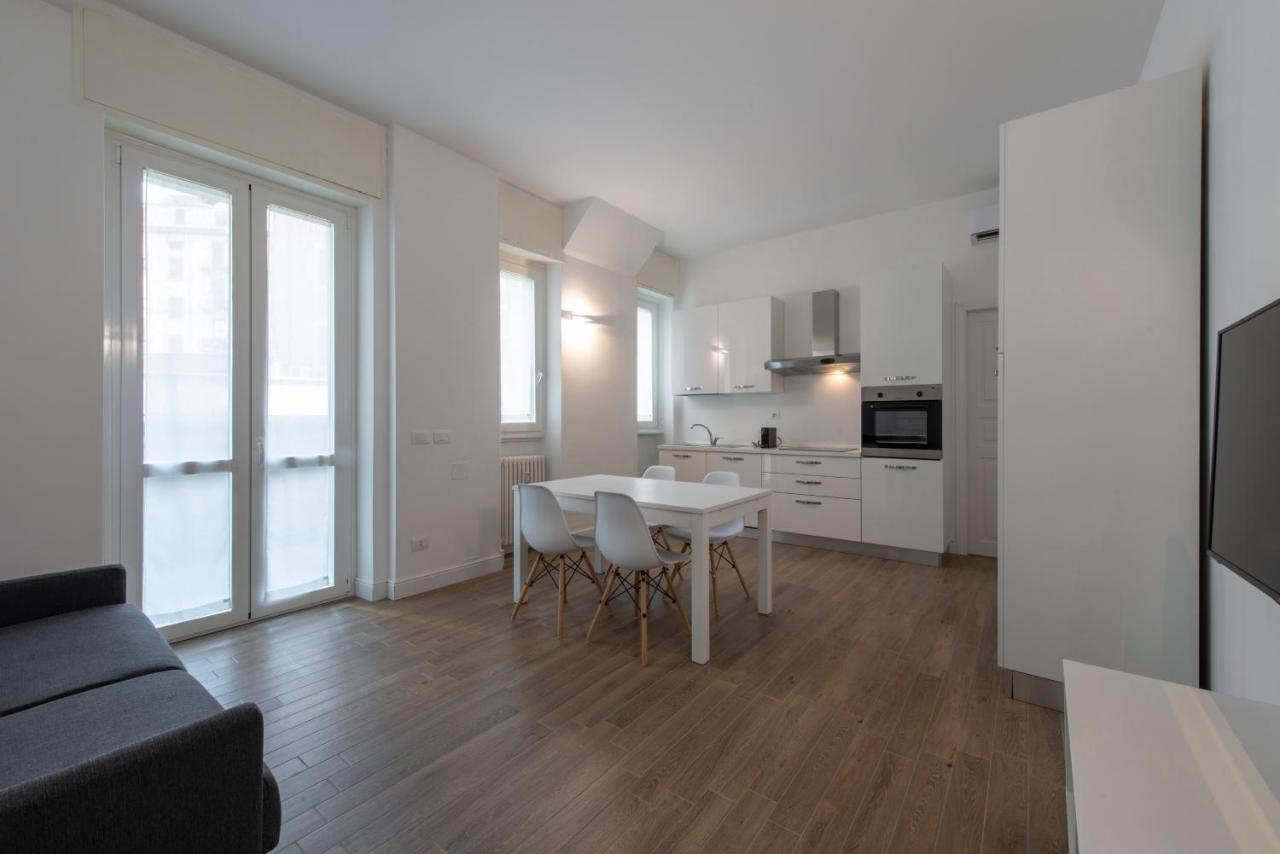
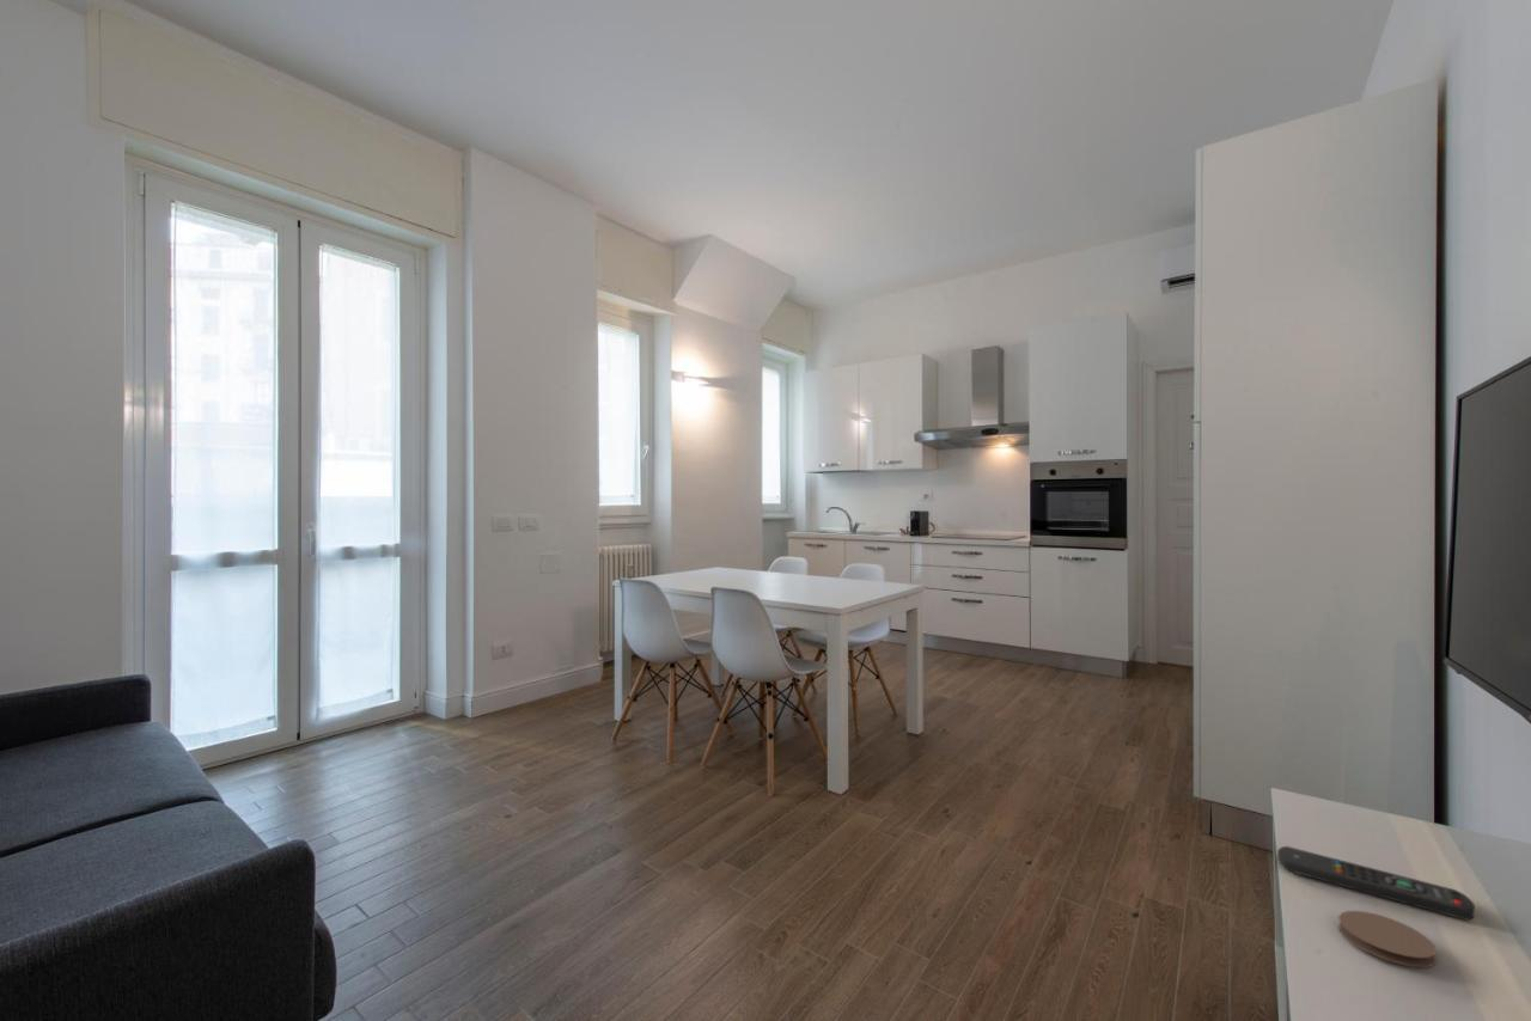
+ coaster (1385, 937)
+ remote control (1368, 879)
